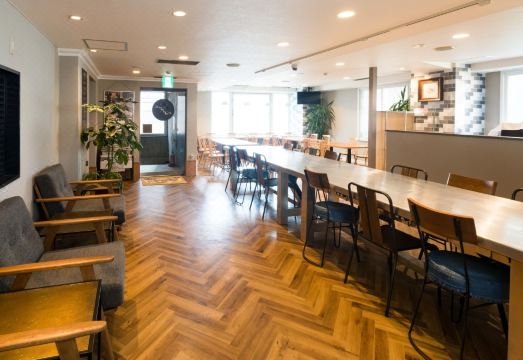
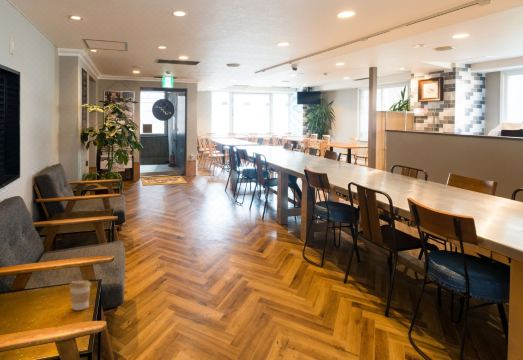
+ coffee cup (80, 294)
